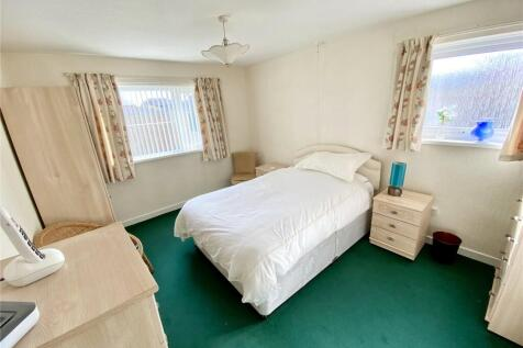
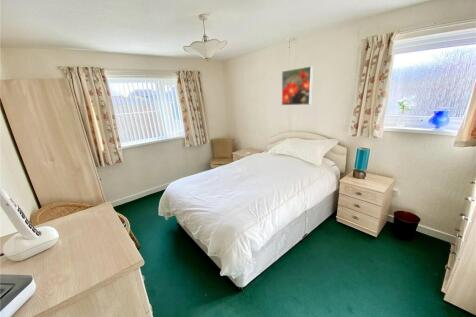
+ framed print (295, 87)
